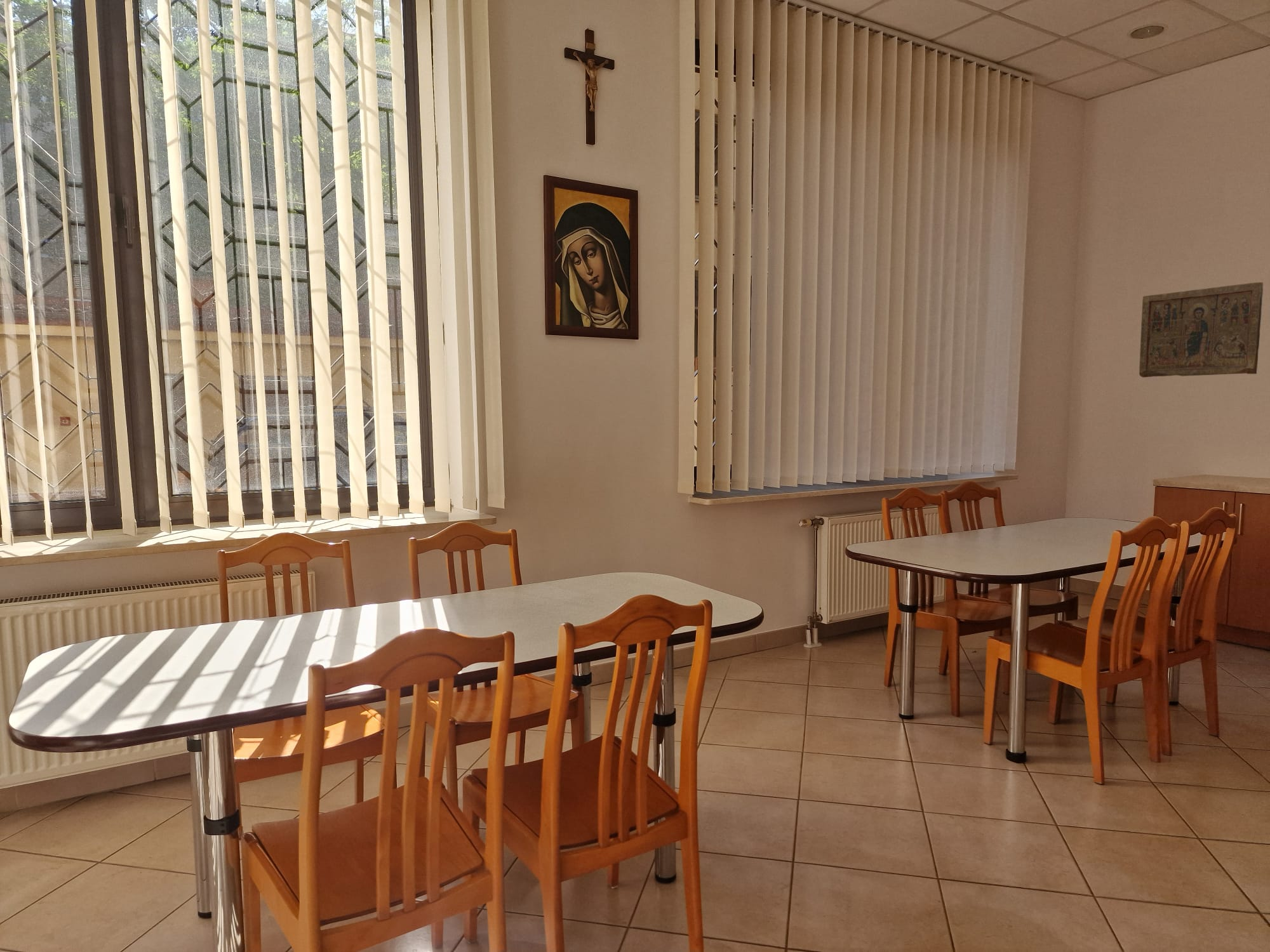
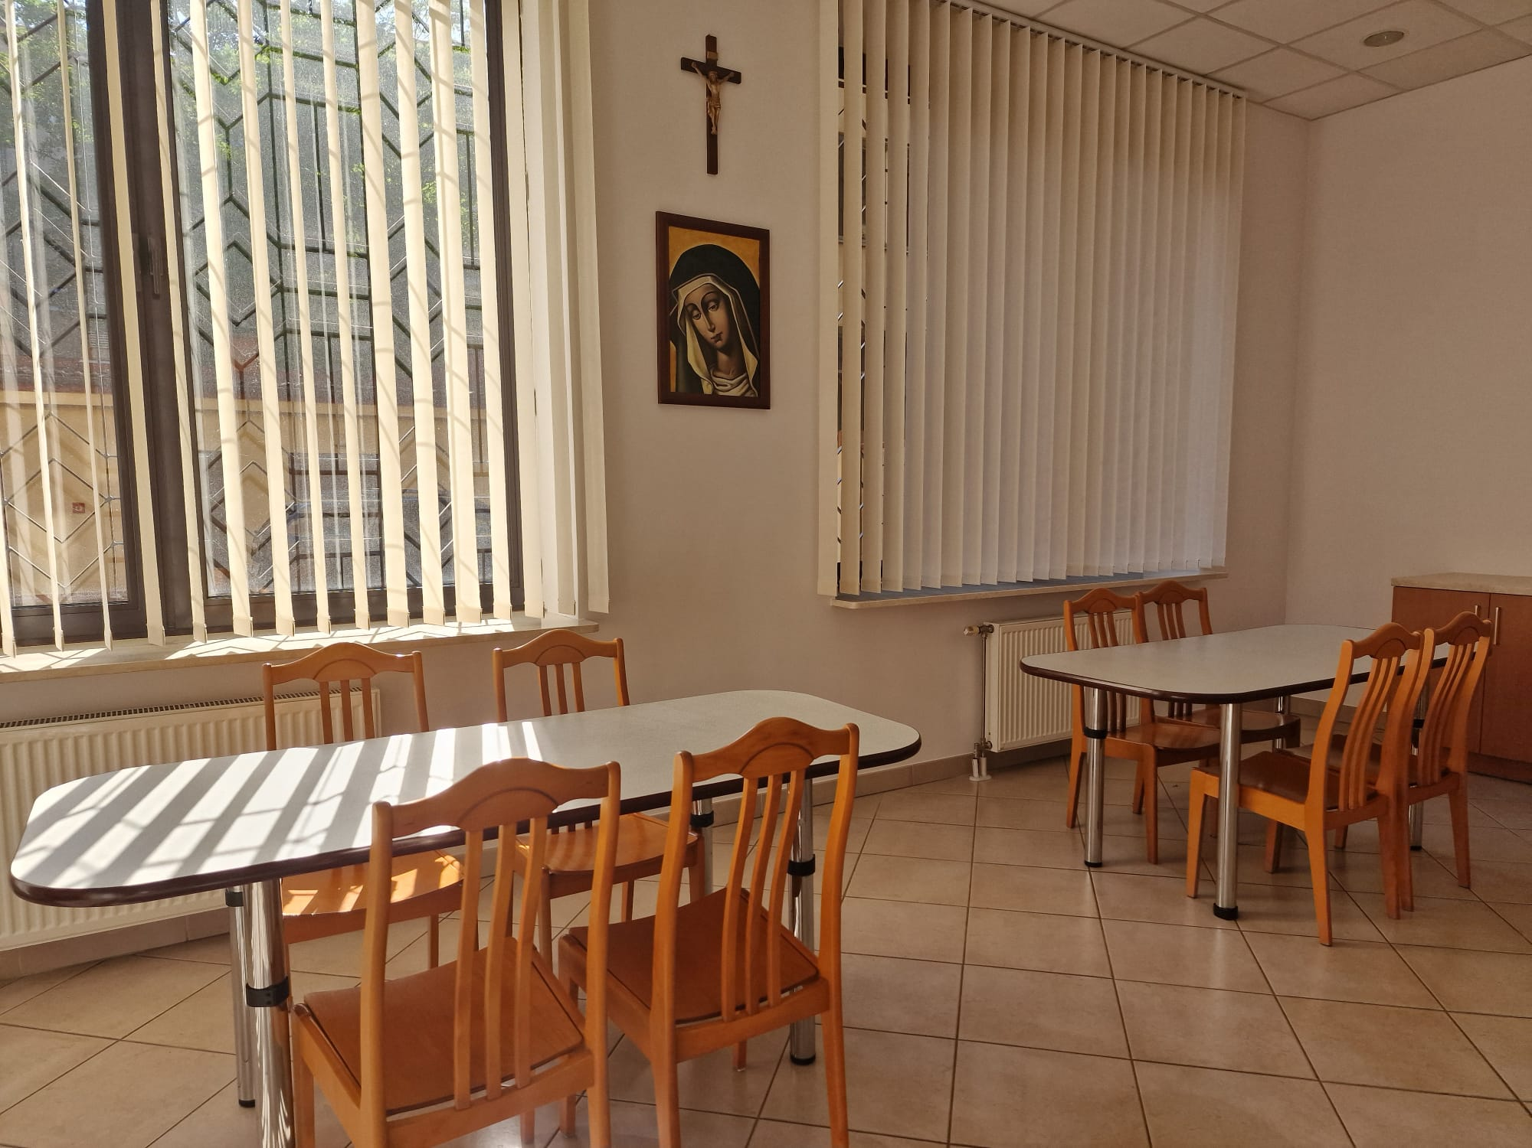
- religious icon (1198, 332)
